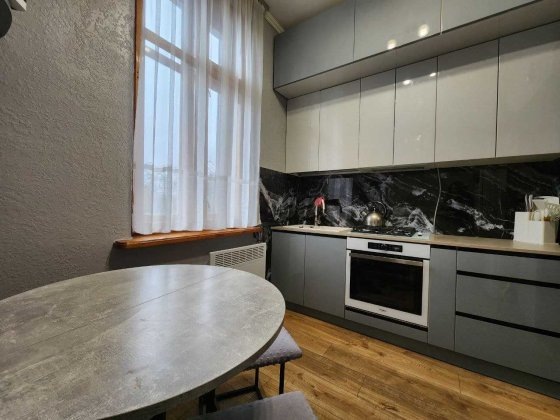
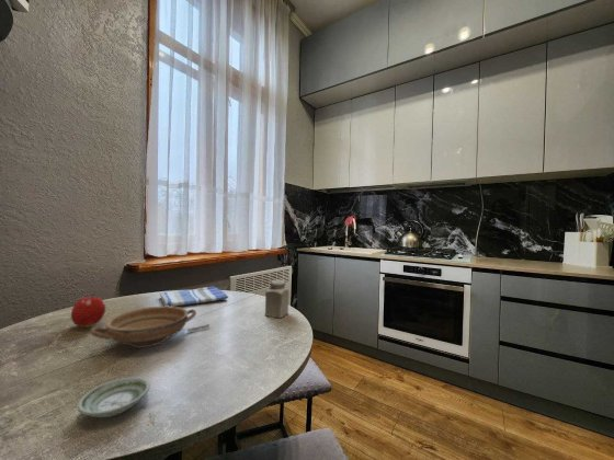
+ dish towel (193, 295)
+ saucer (115, 399)
+ bowl (157, 326)
+ fruit (88, 309)
+ salt shaker (276, 297)
